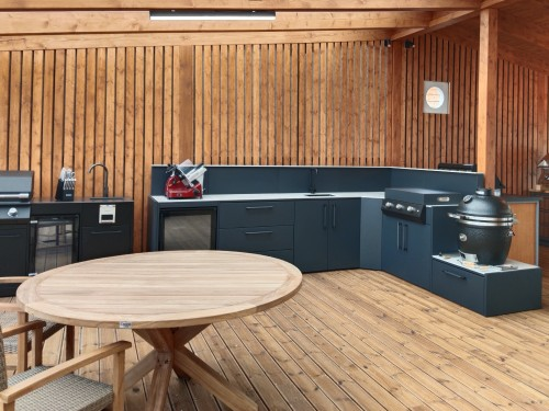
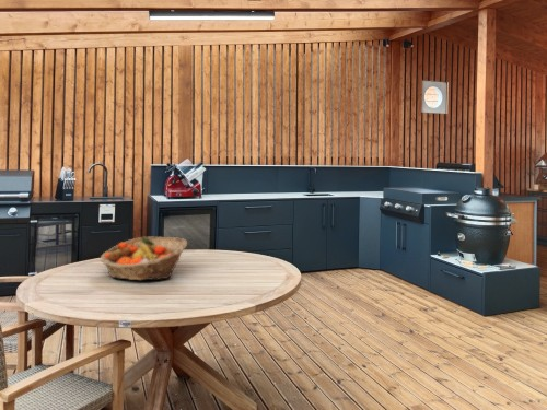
+ fruit basket (143, 257)
